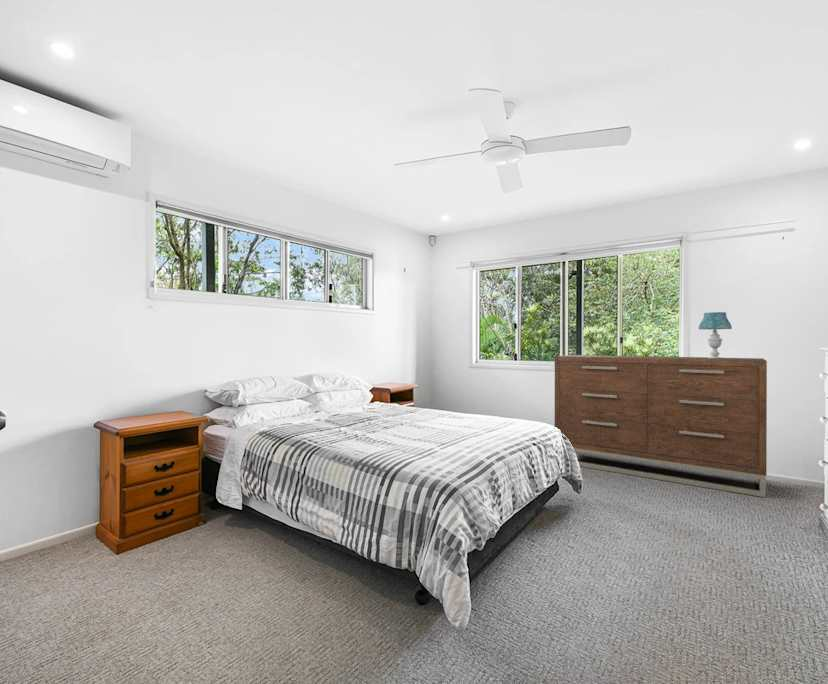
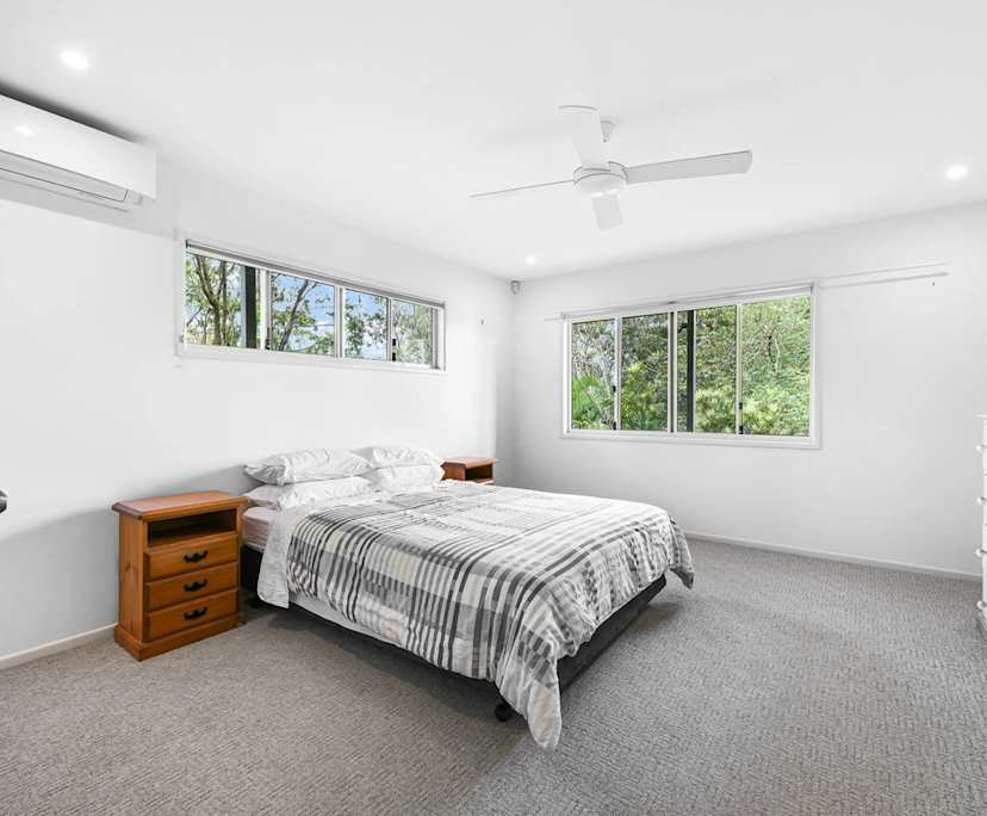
- dresser (652, 413)
- table lamp (714, 335)
